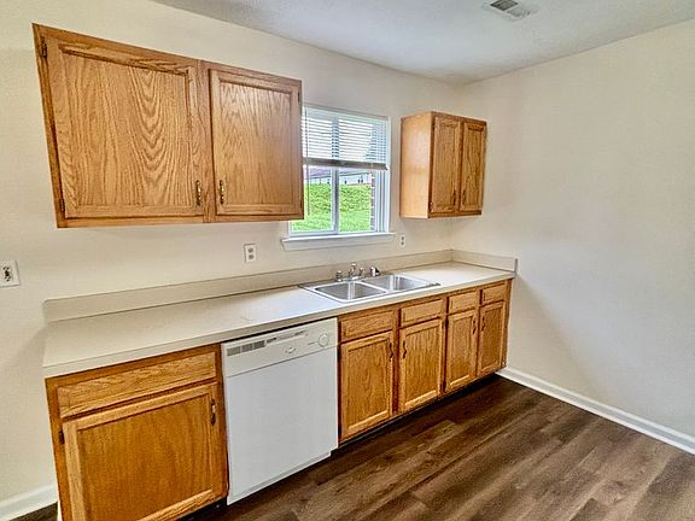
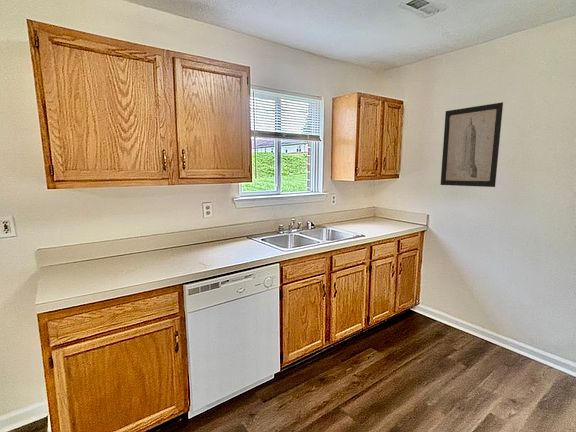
+ wall art (469, 147)
